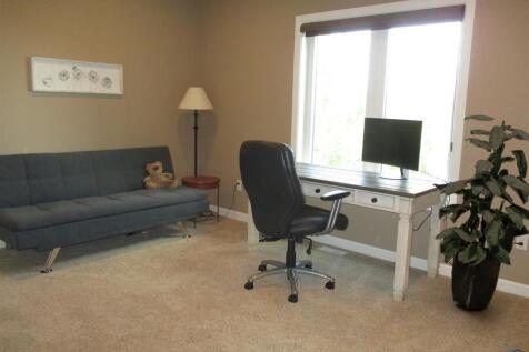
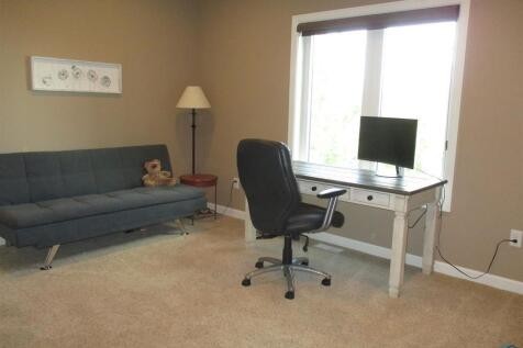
- indoor plant (480, 211)
